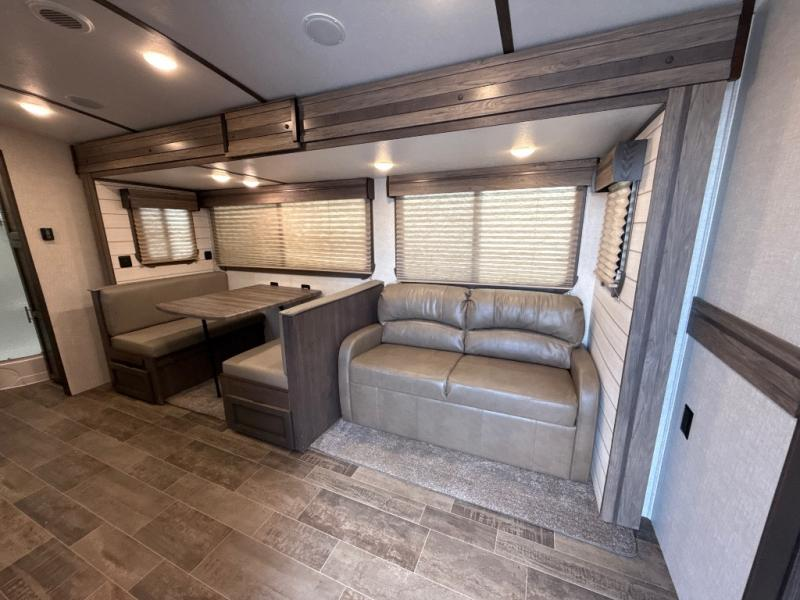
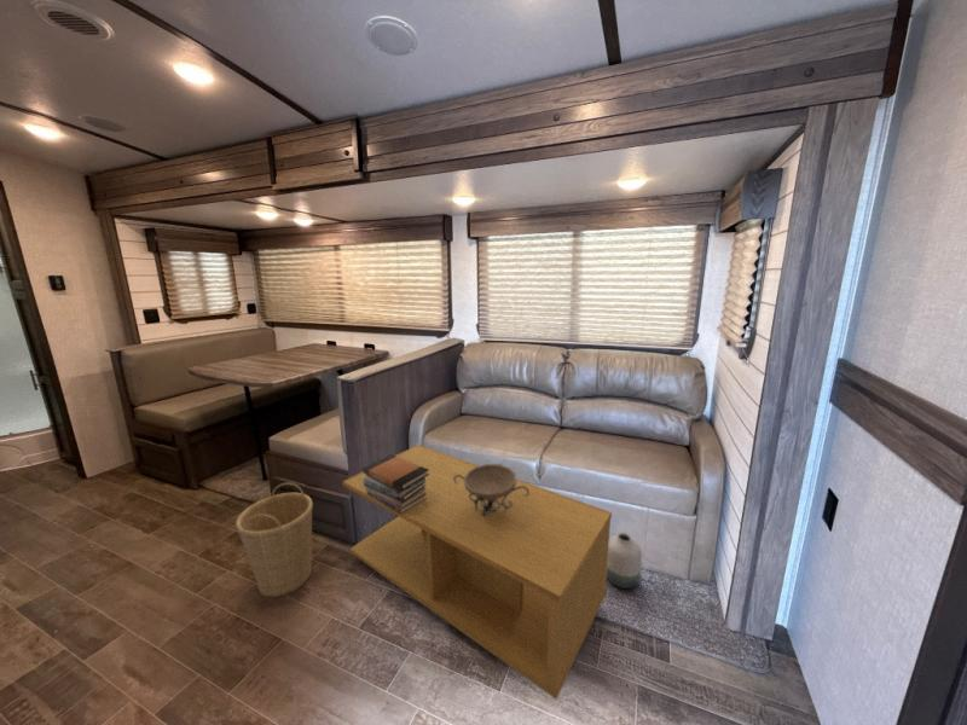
+ vase (623, 558)
+ book stack (395, 481)
+ coffee table (467, 539)
+ basket (279, 538)
+ decorative bowl (490, 493)
